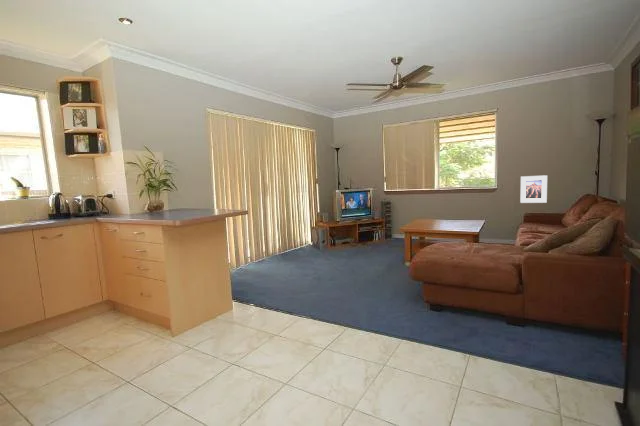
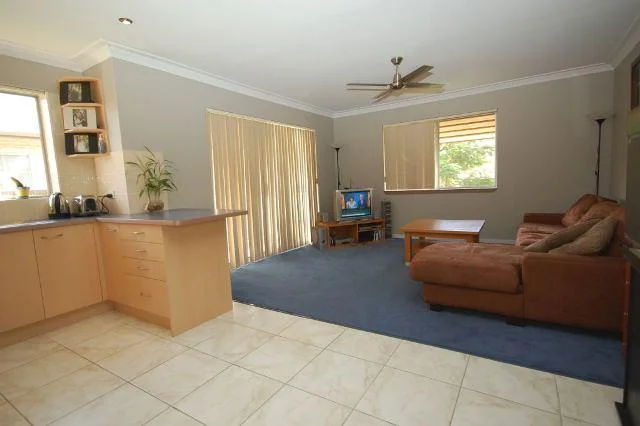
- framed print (533, 189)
